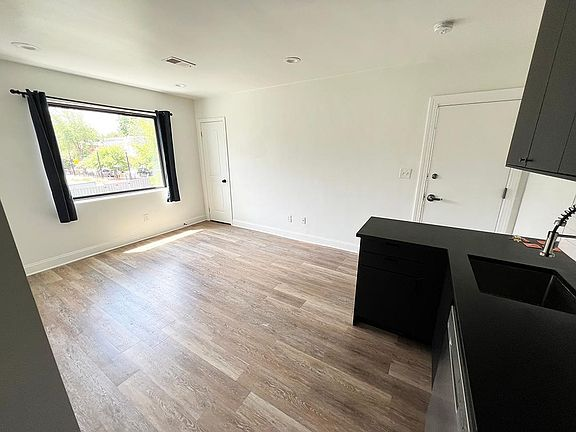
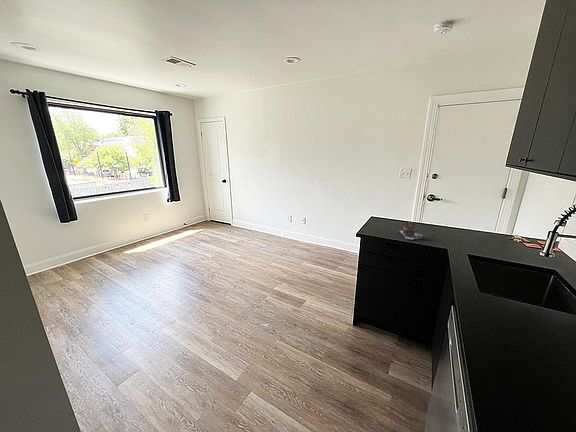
+ teapot (410, 228)
